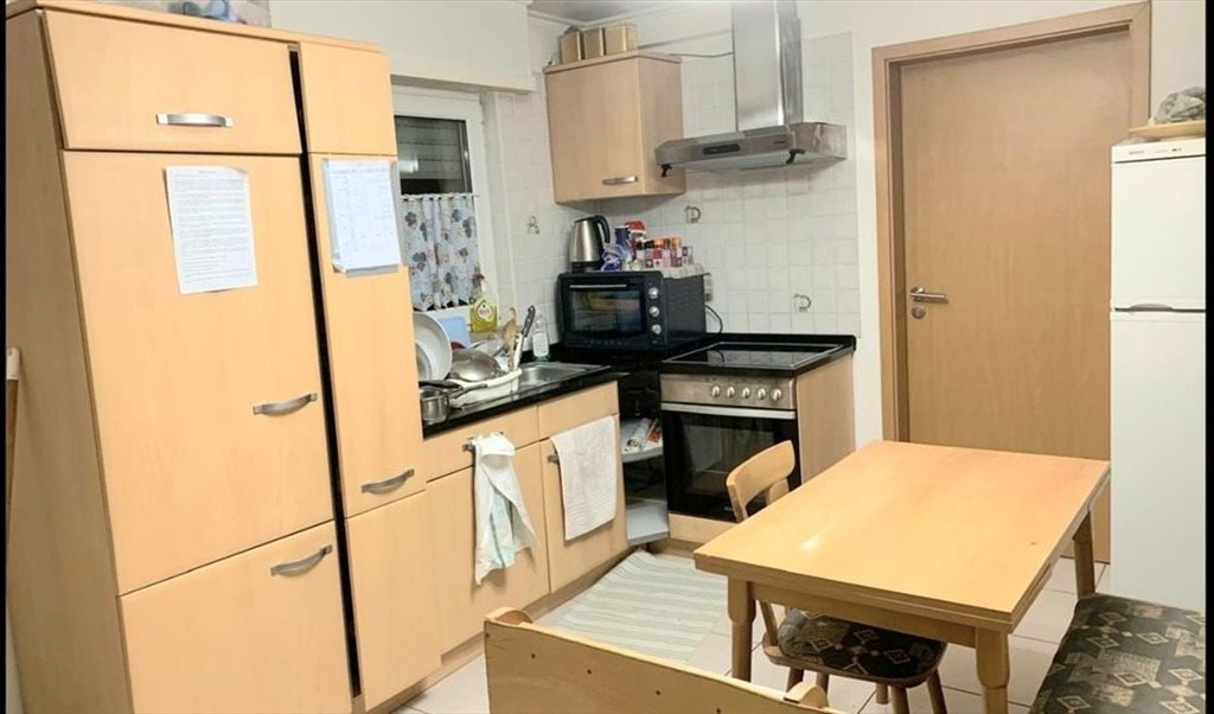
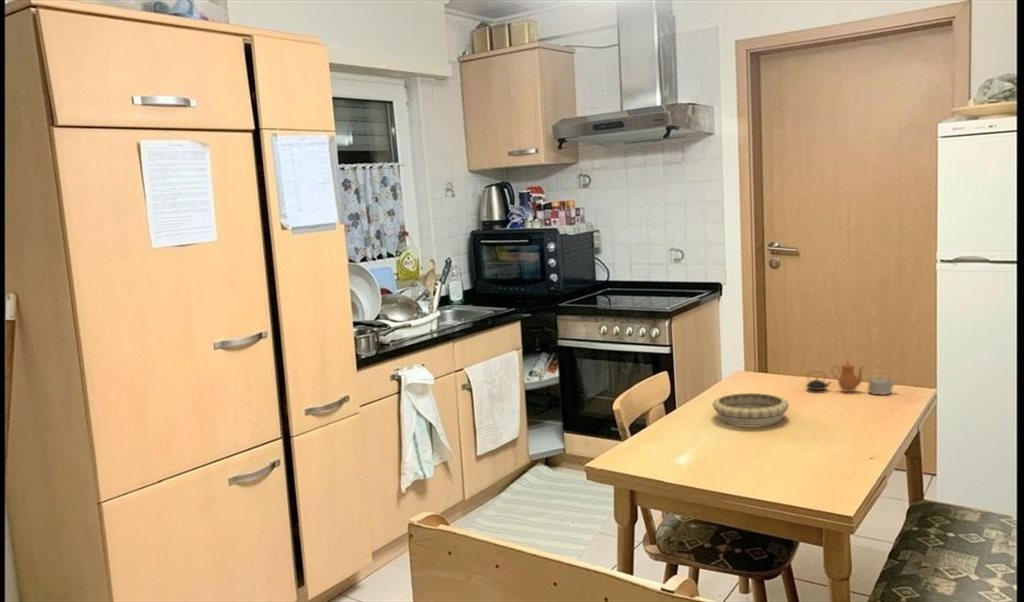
+ teapot (850, 375)
+ decorative bowl (750, 409)
